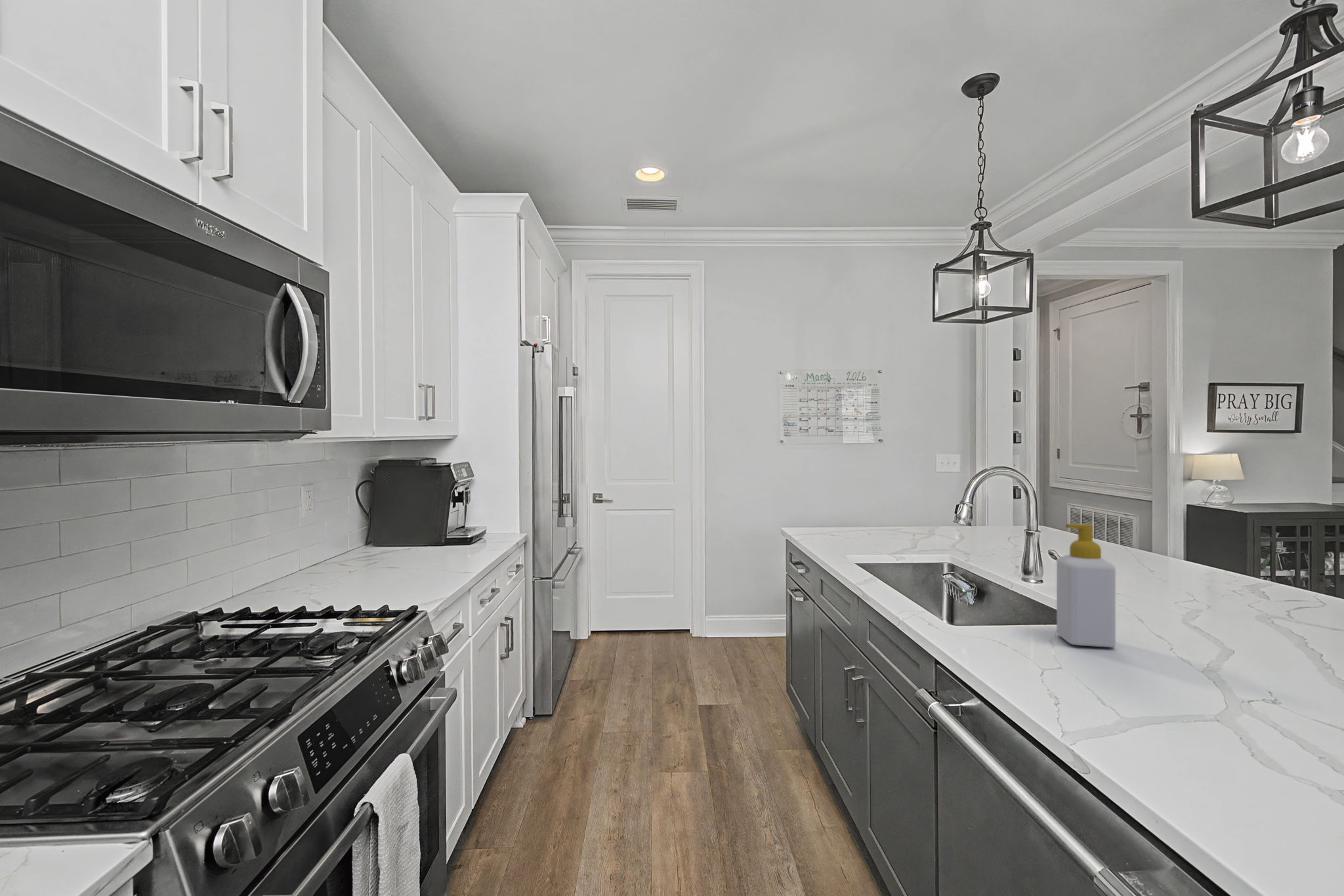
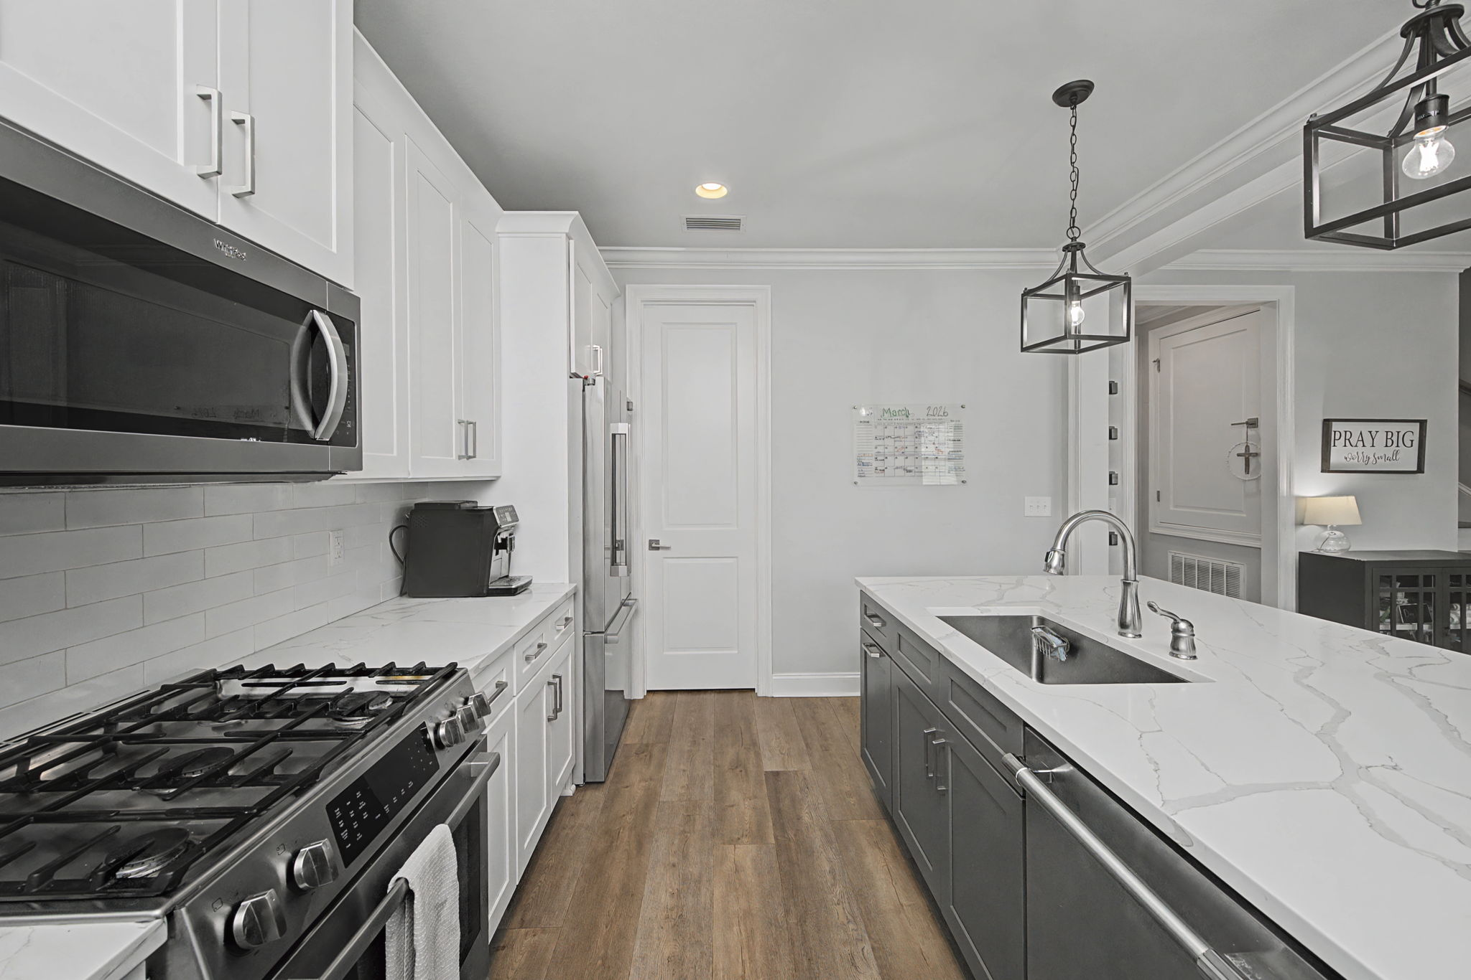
- soap bottle (1085, 582)
